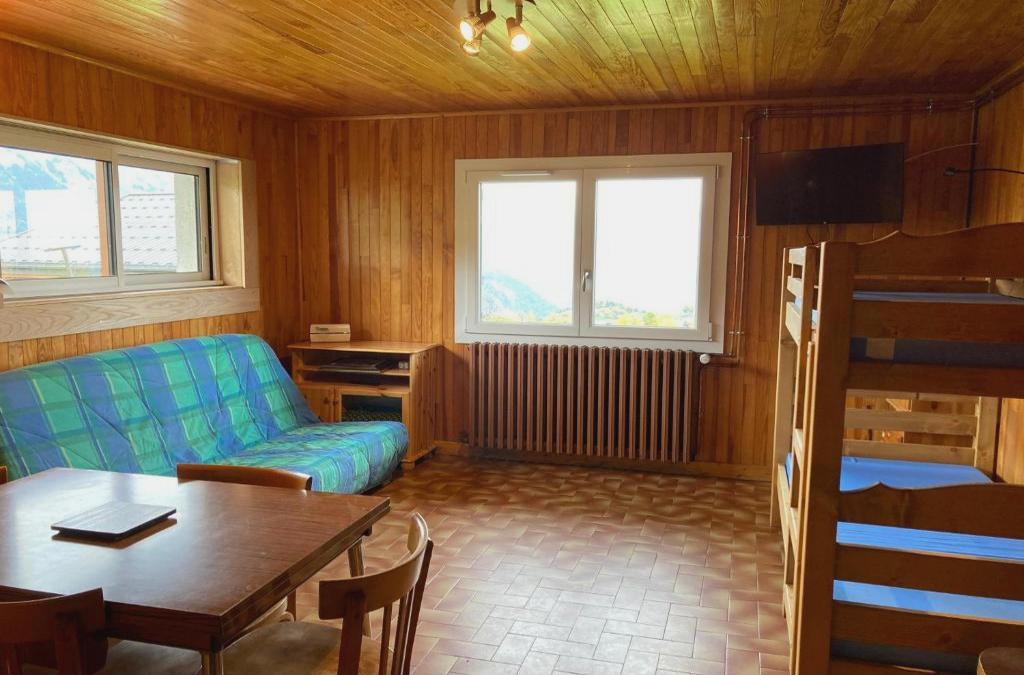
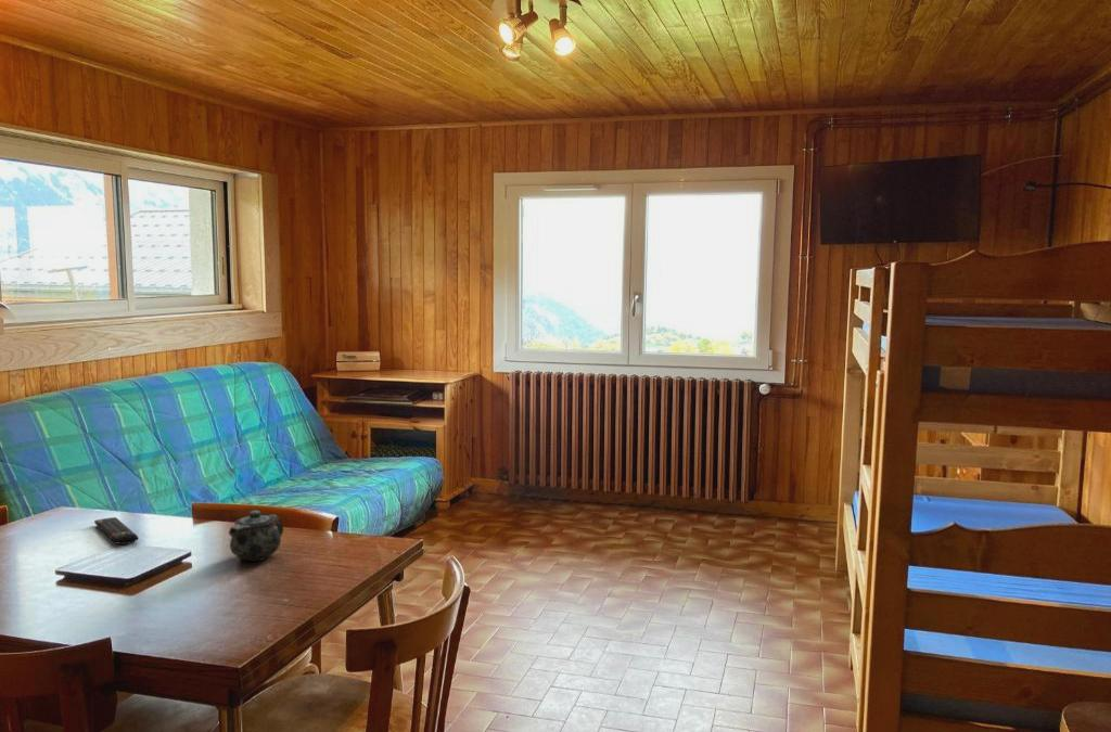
+ chinaware (256, 534)
+ remote control (115, 530)
